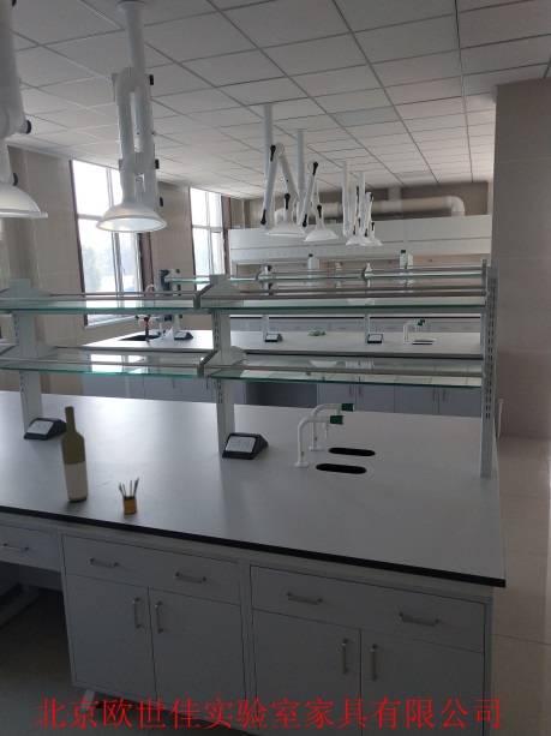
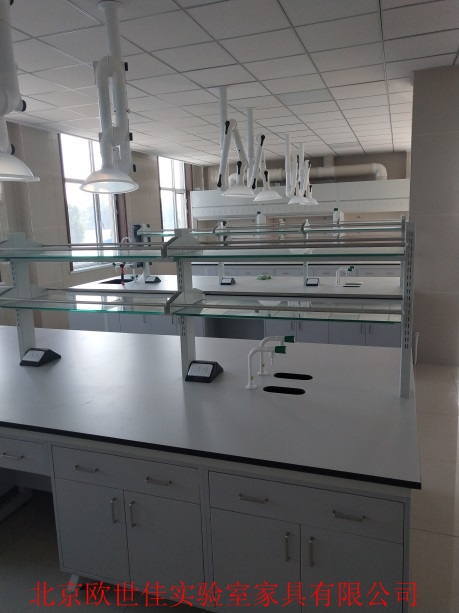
- pencil box (128, 496)
- bottle (73, 453)
